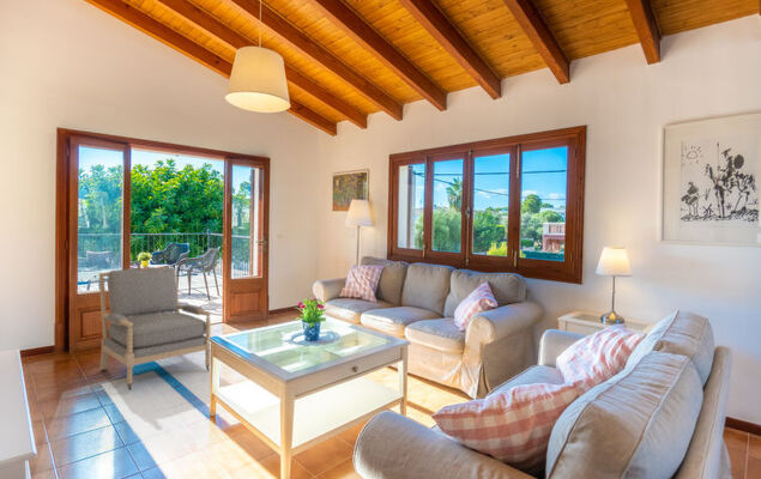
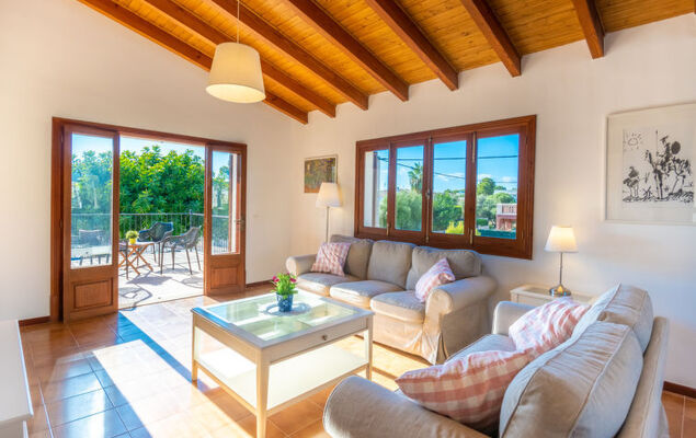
- armchair (153, 320)
